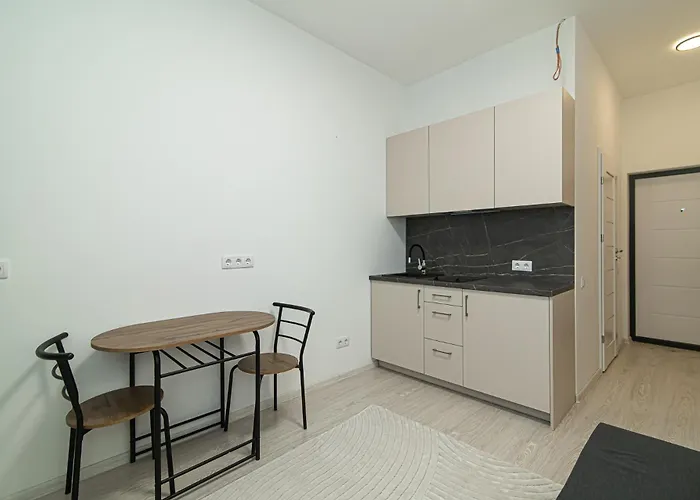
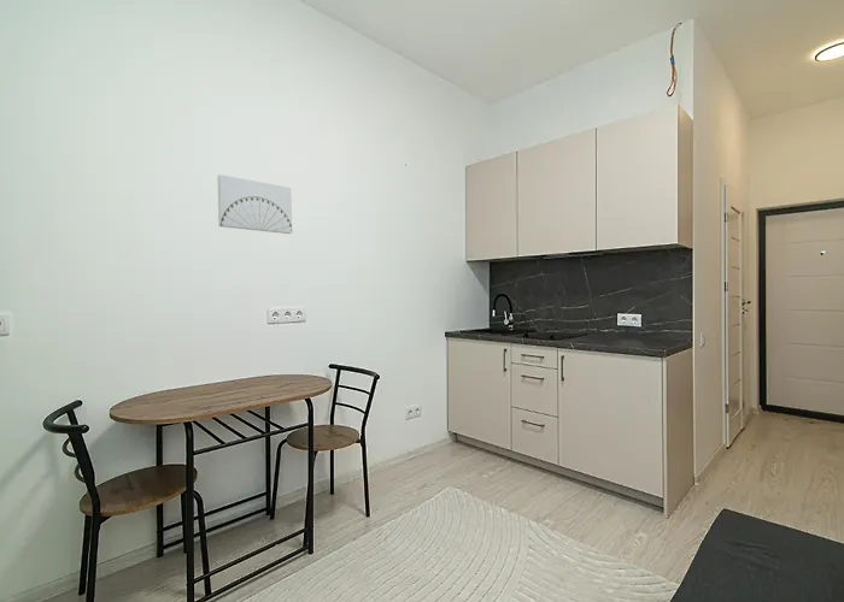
+ wall art (257, 206)
